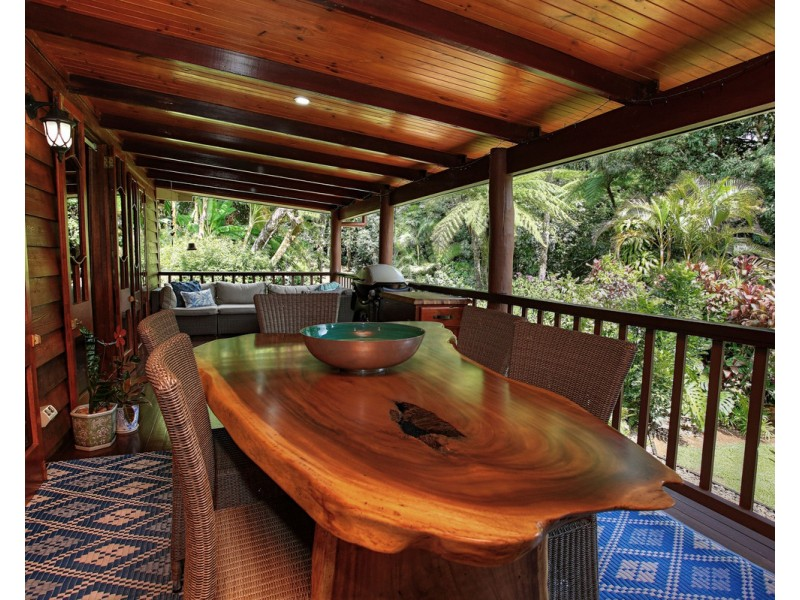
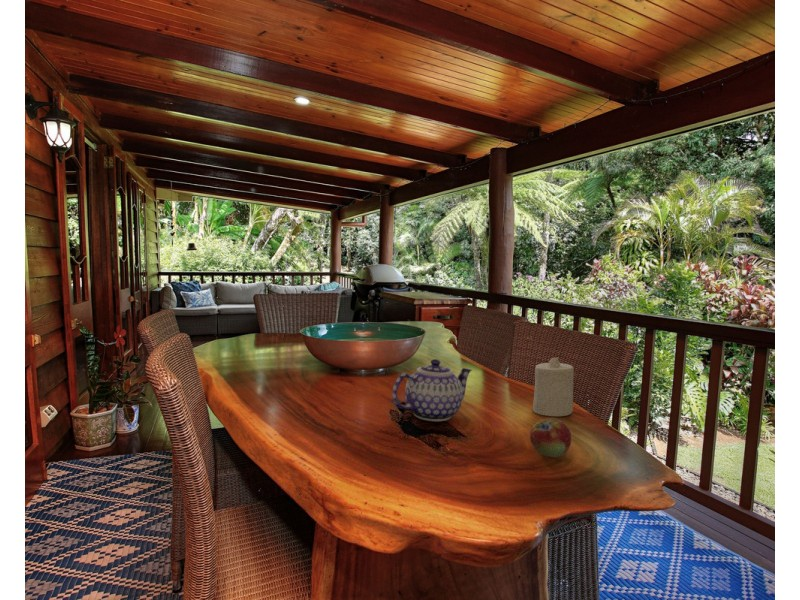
+ candle (553, 384)
+ teapot (434, 387)
+ fruit (550, 437)
